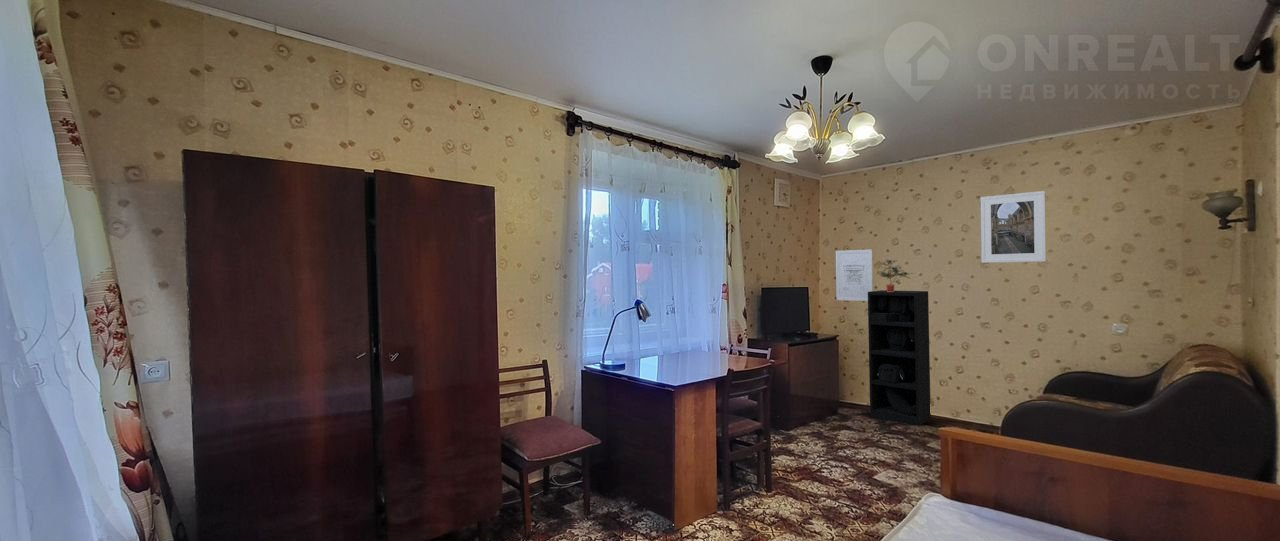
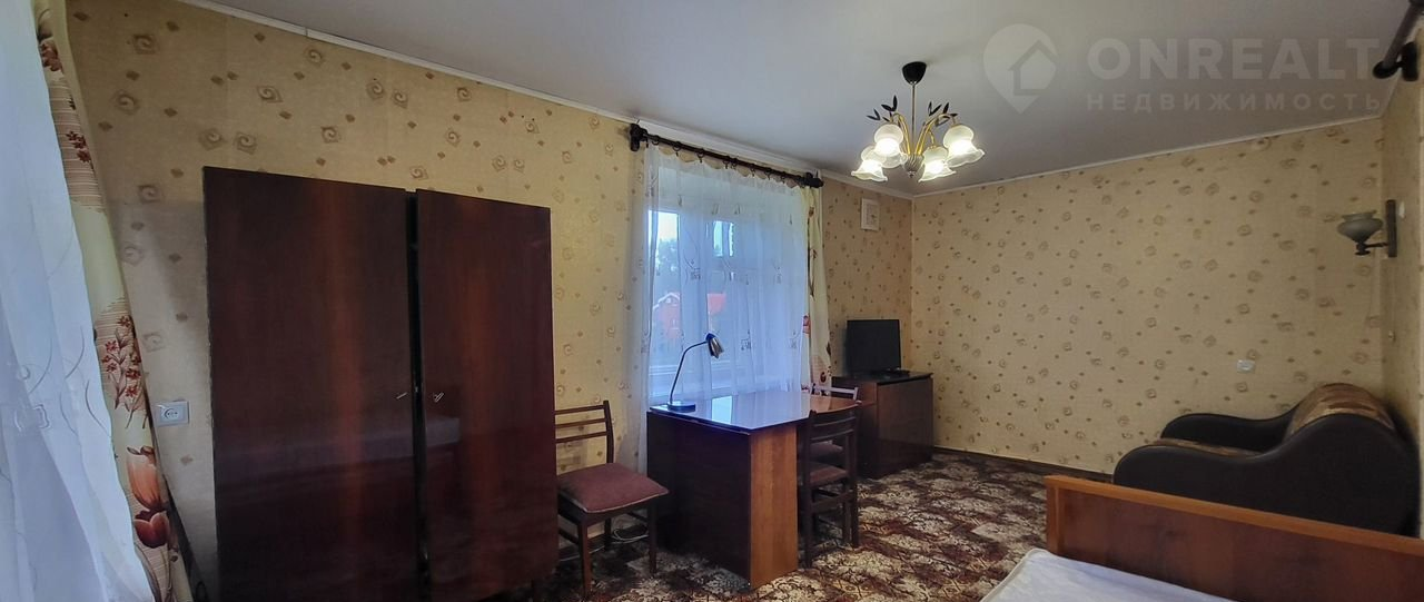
- potted plant (893, 275)
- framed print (1012, 228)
- wall art (853, 275)
- shelving unit (898, 354)
